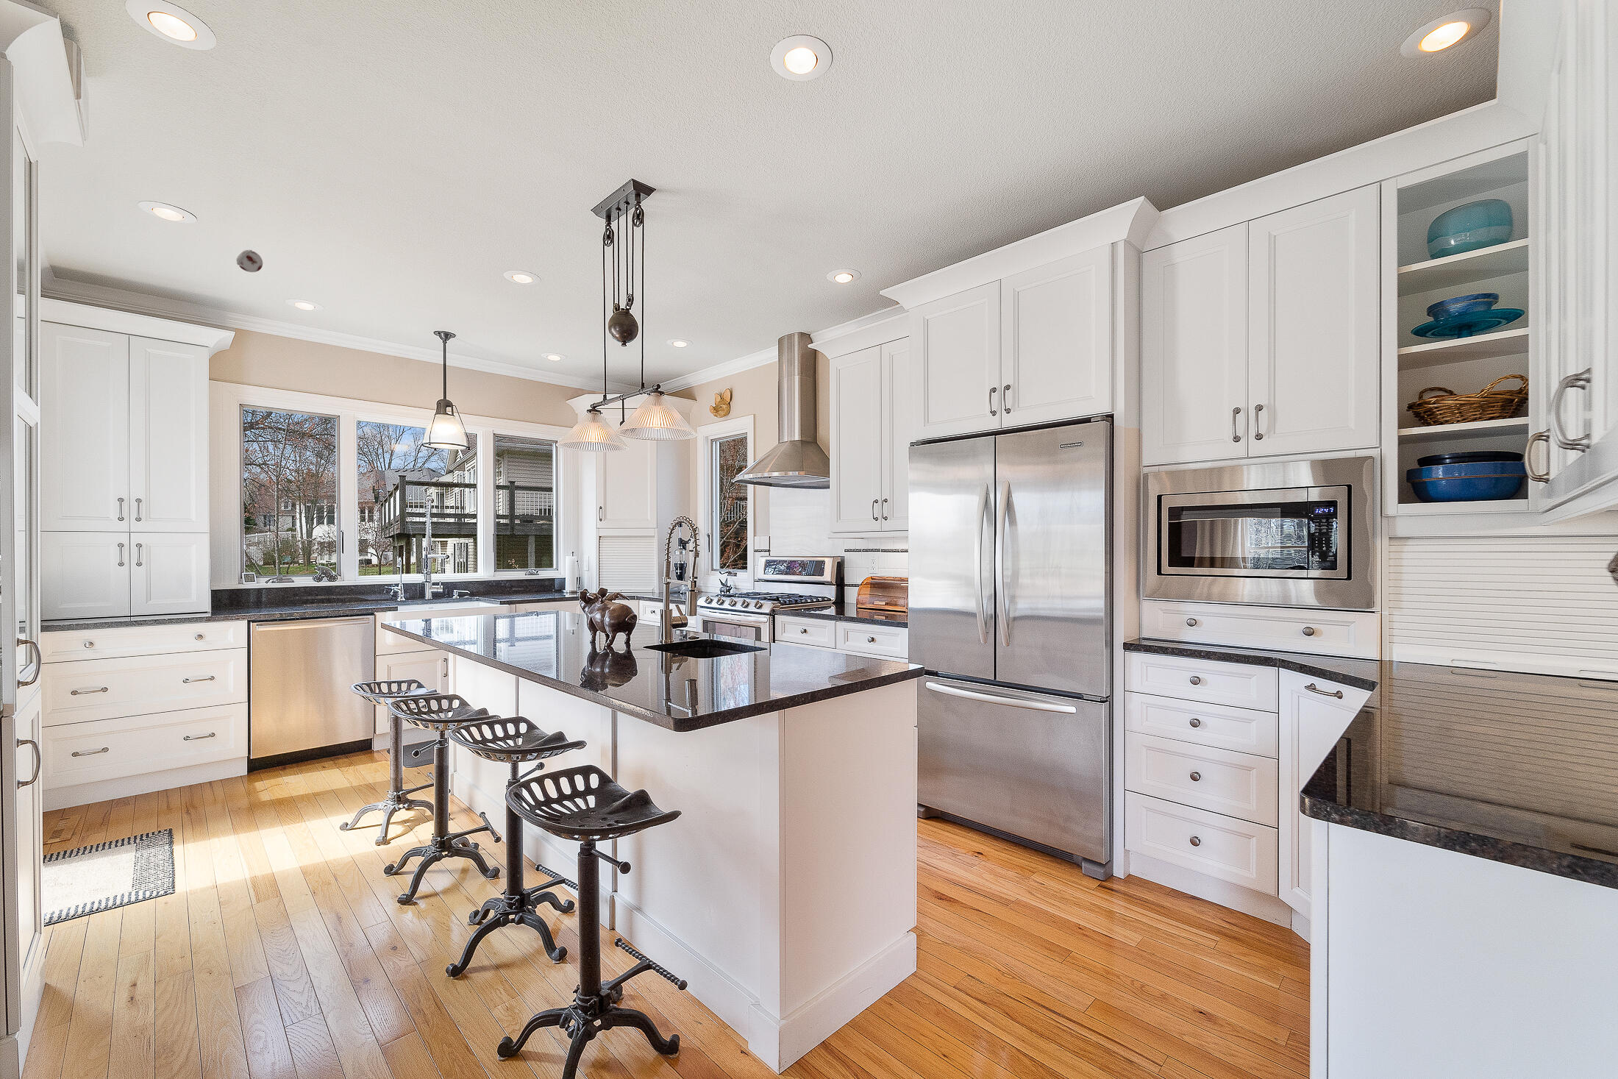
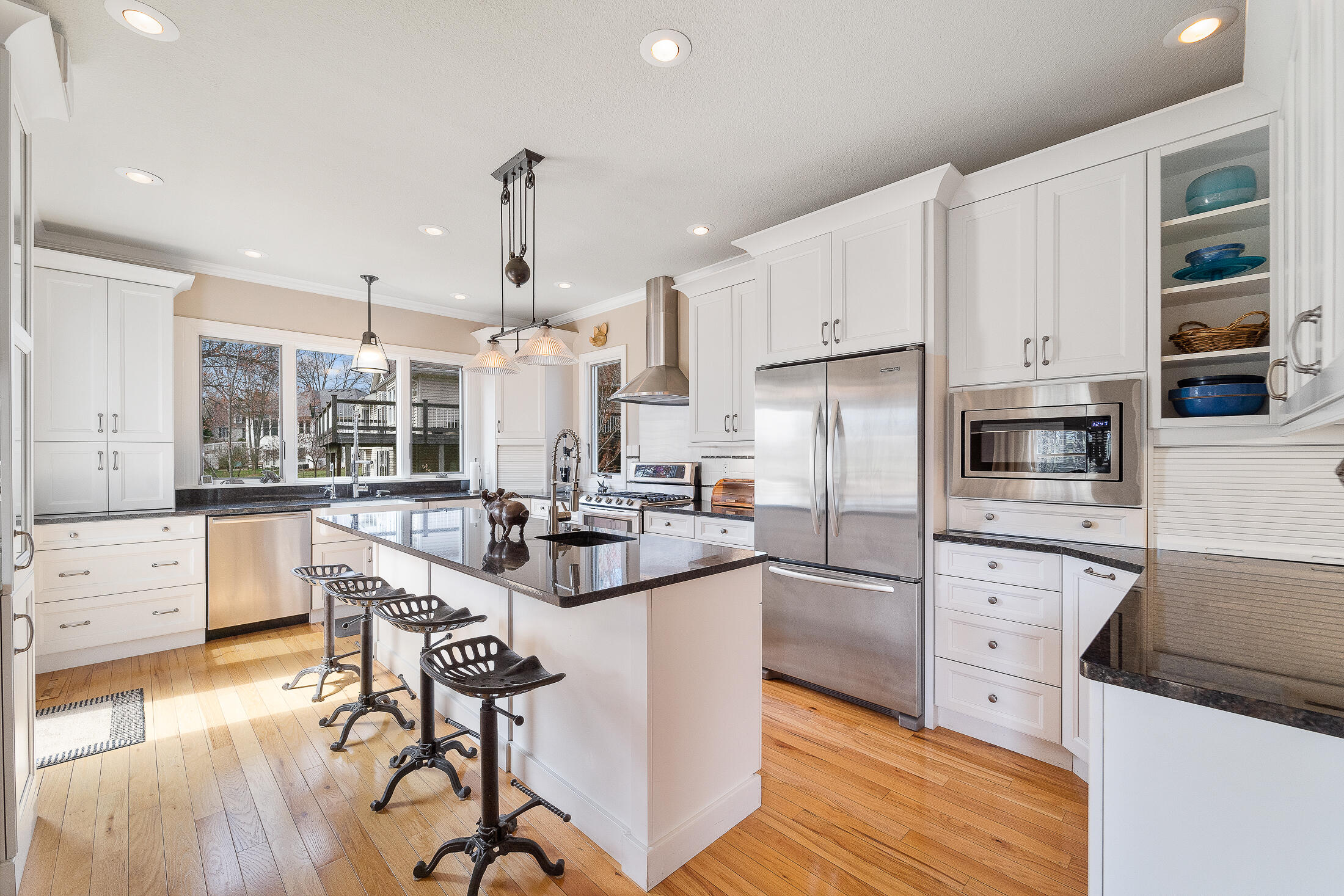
- smoke detector (249, 260)
